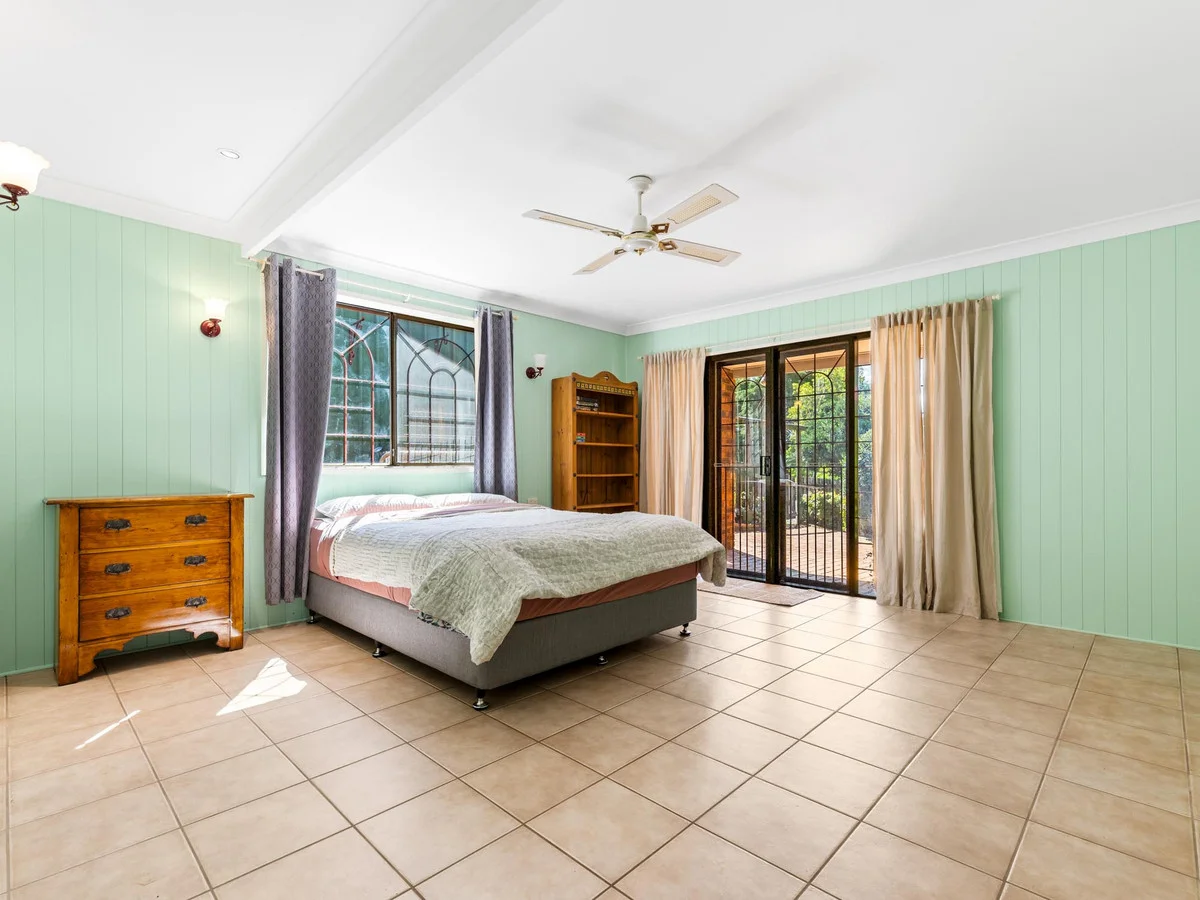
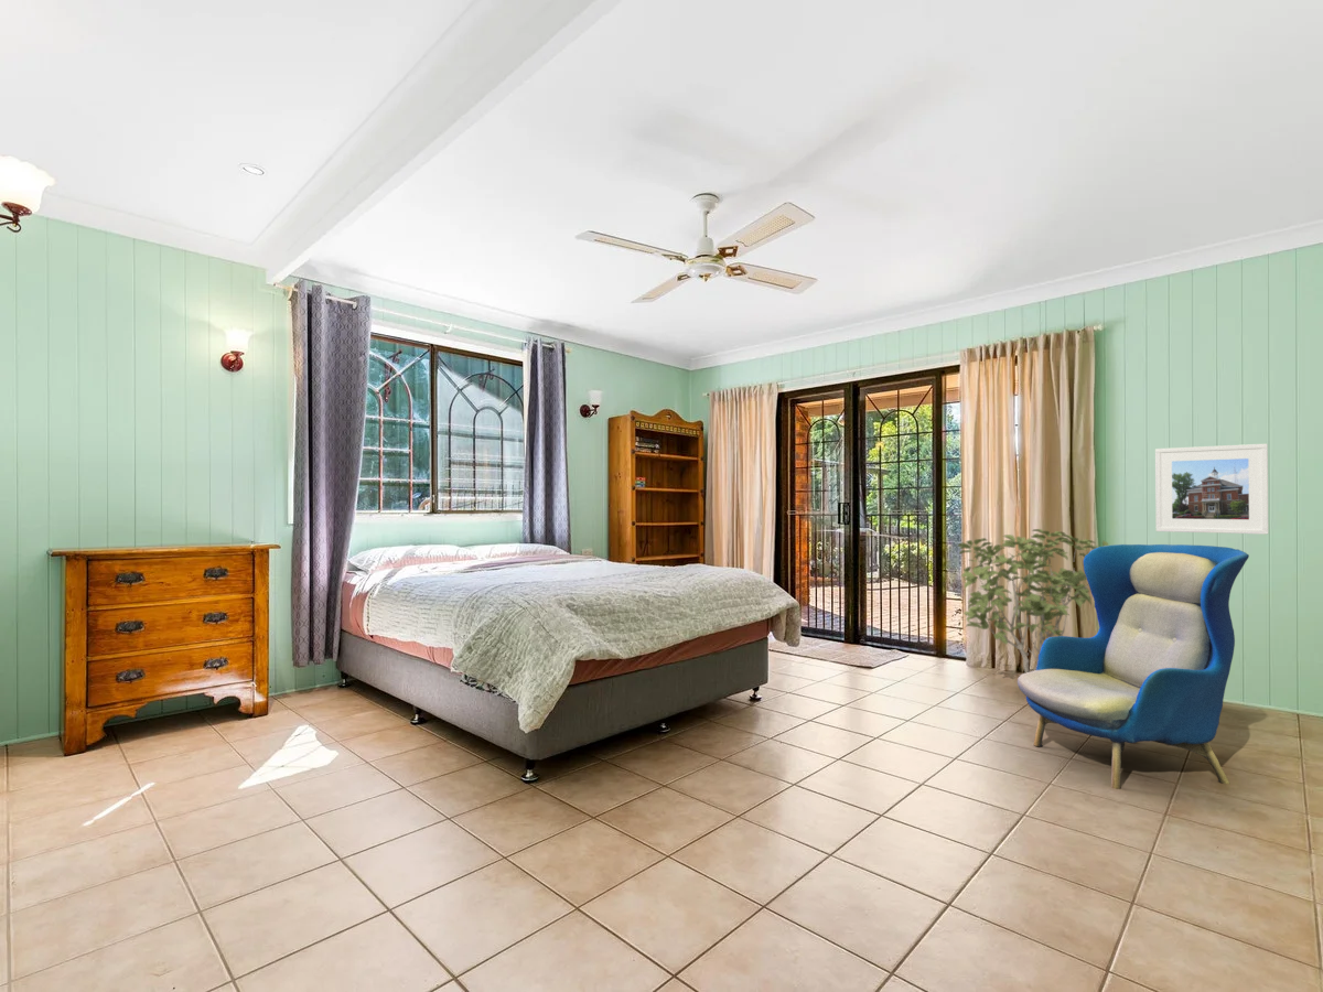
+ armchair (1127, 654)
+ shrub (1034, 612)
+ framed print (1208, 489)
